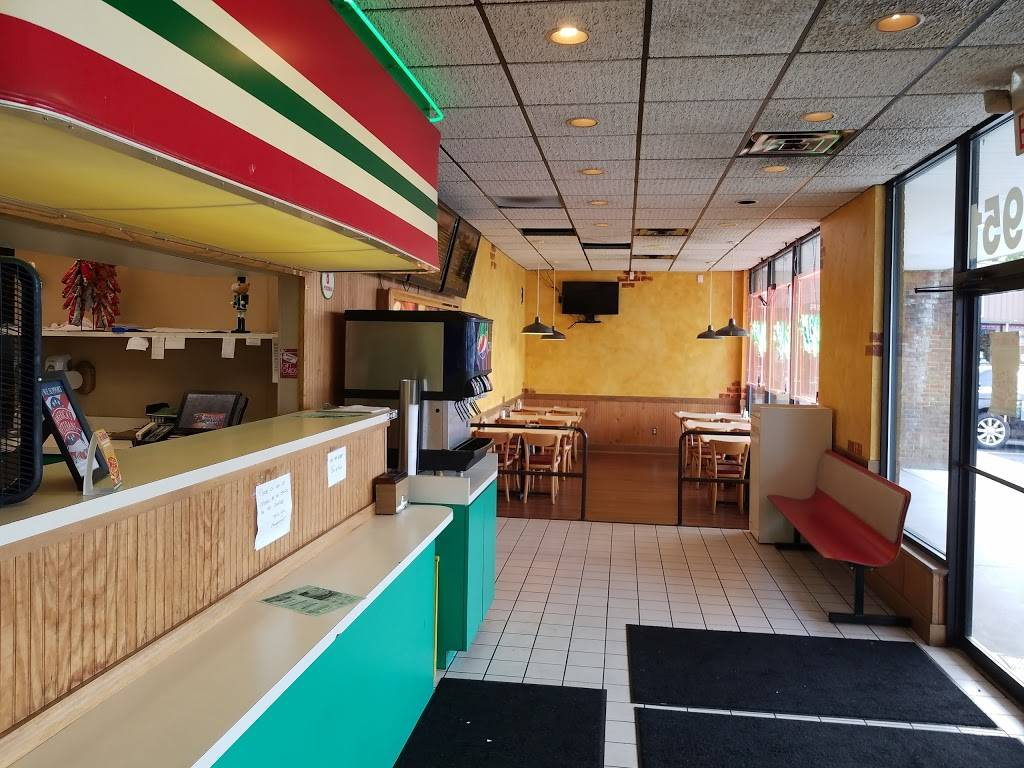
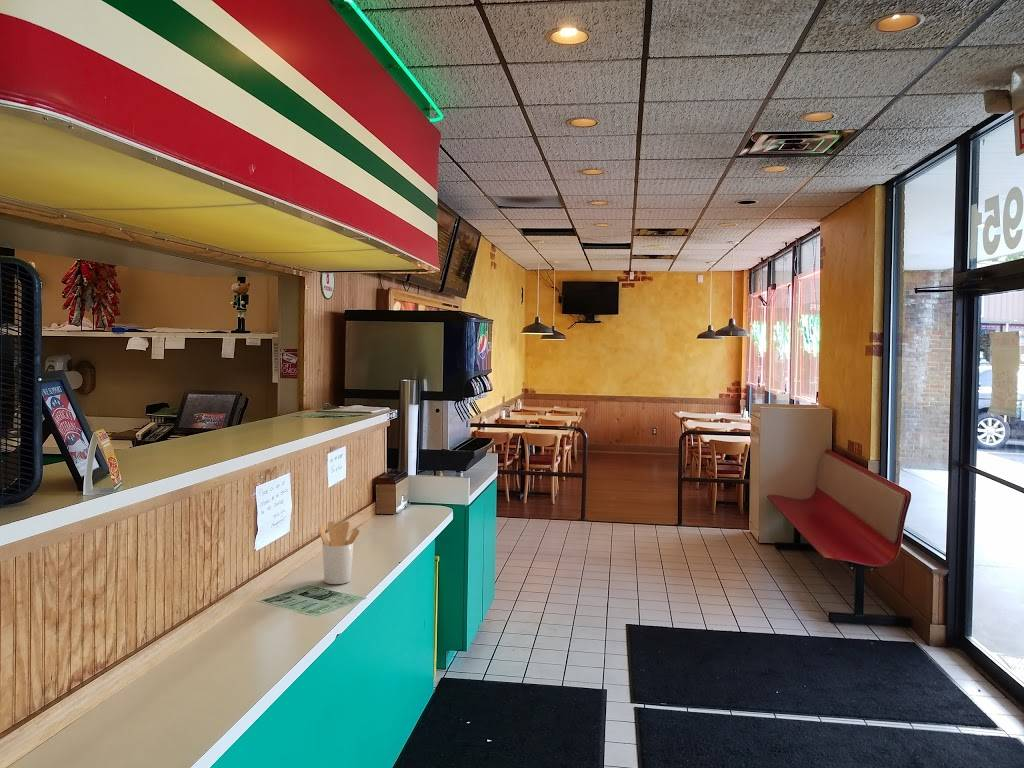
+ utensil holder (337, 550)
